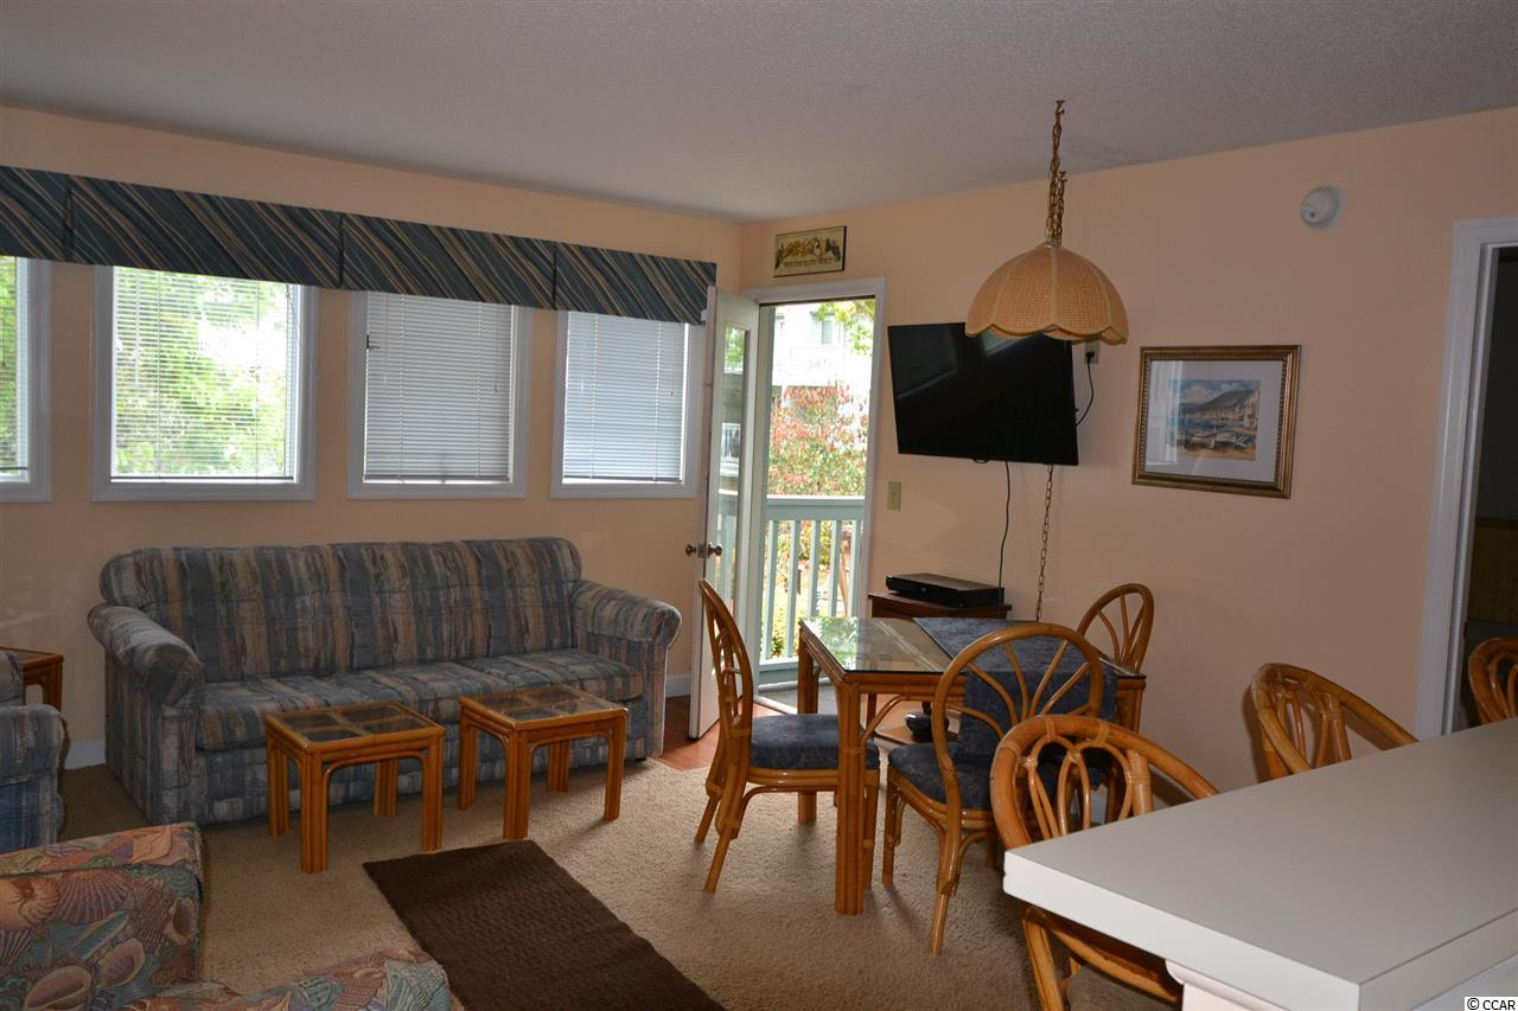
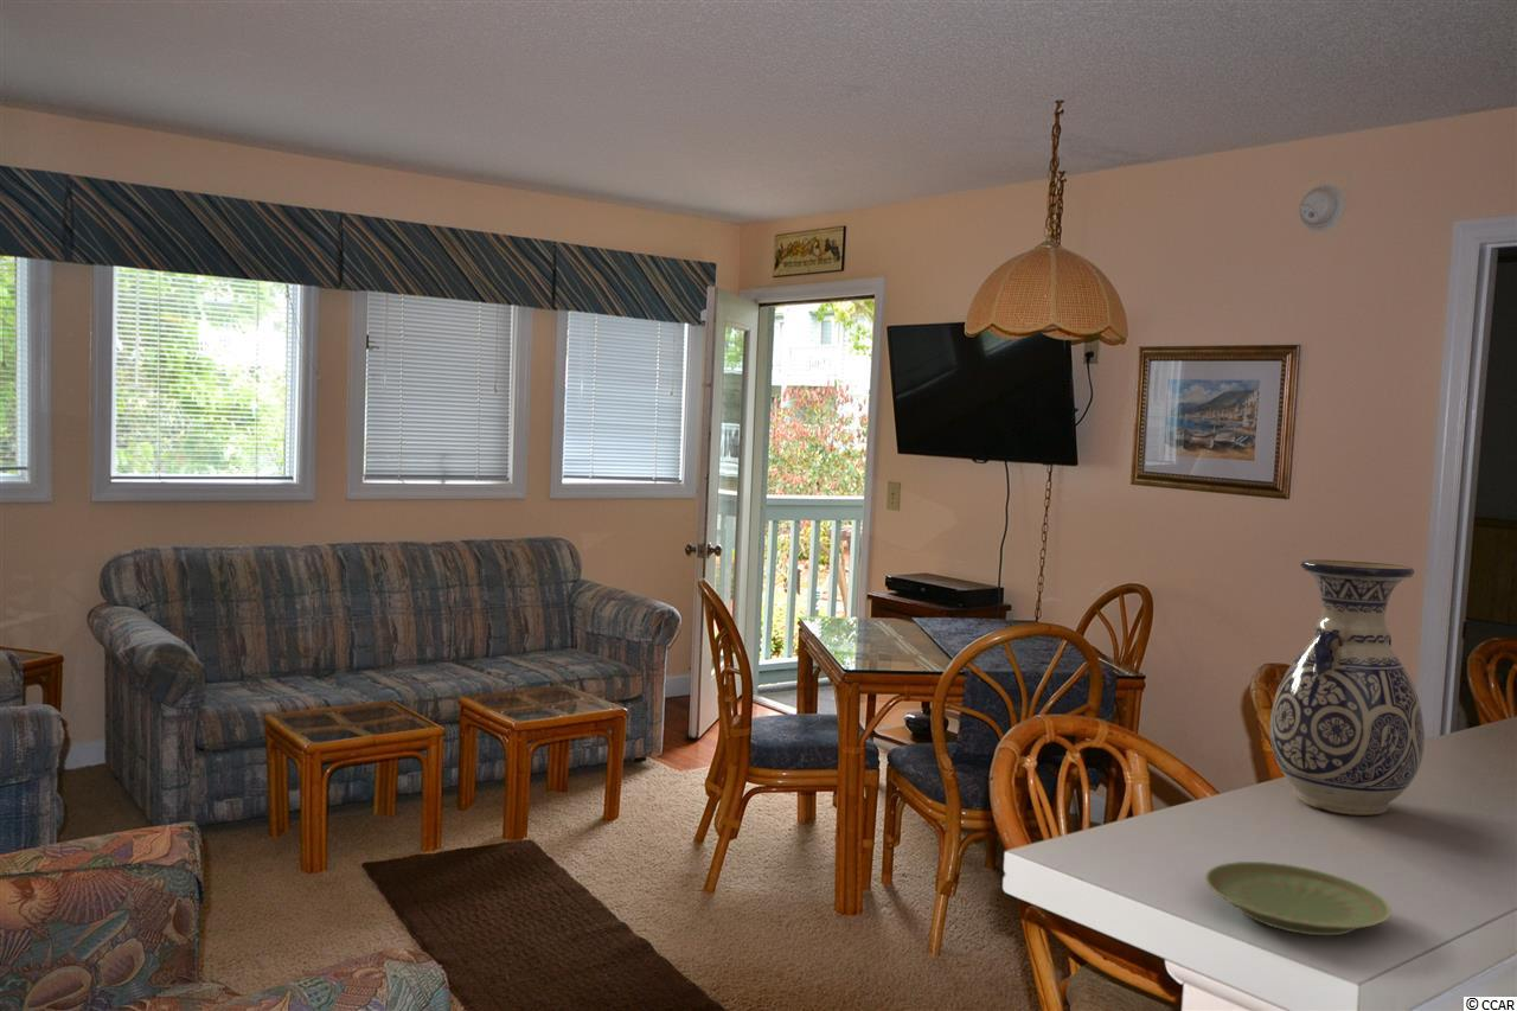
+ vase (1349, 684)
+ plate (1294, 902)
